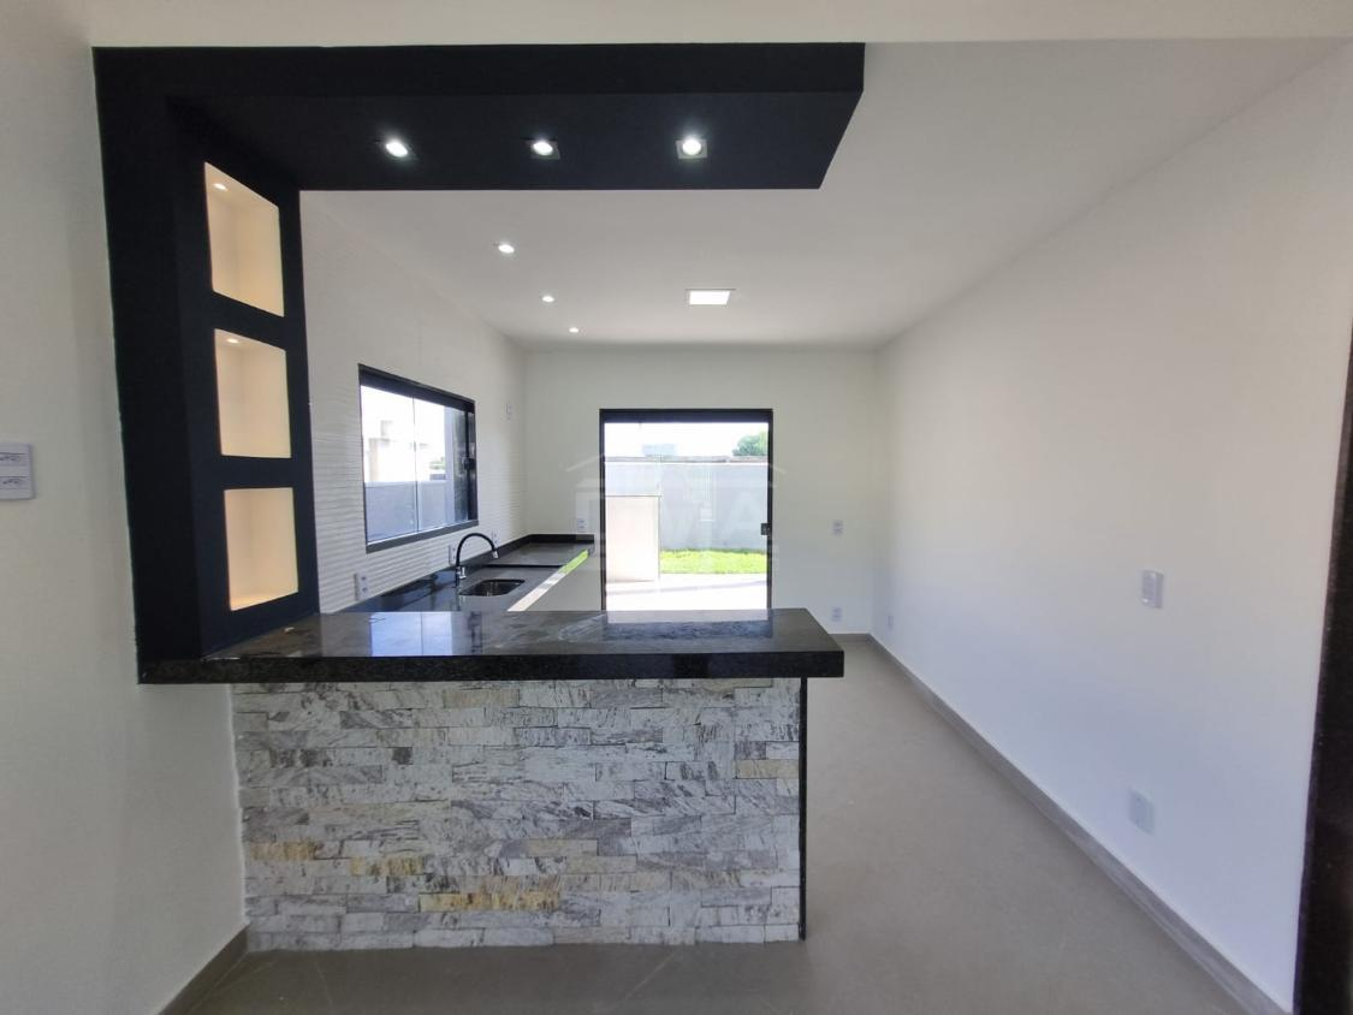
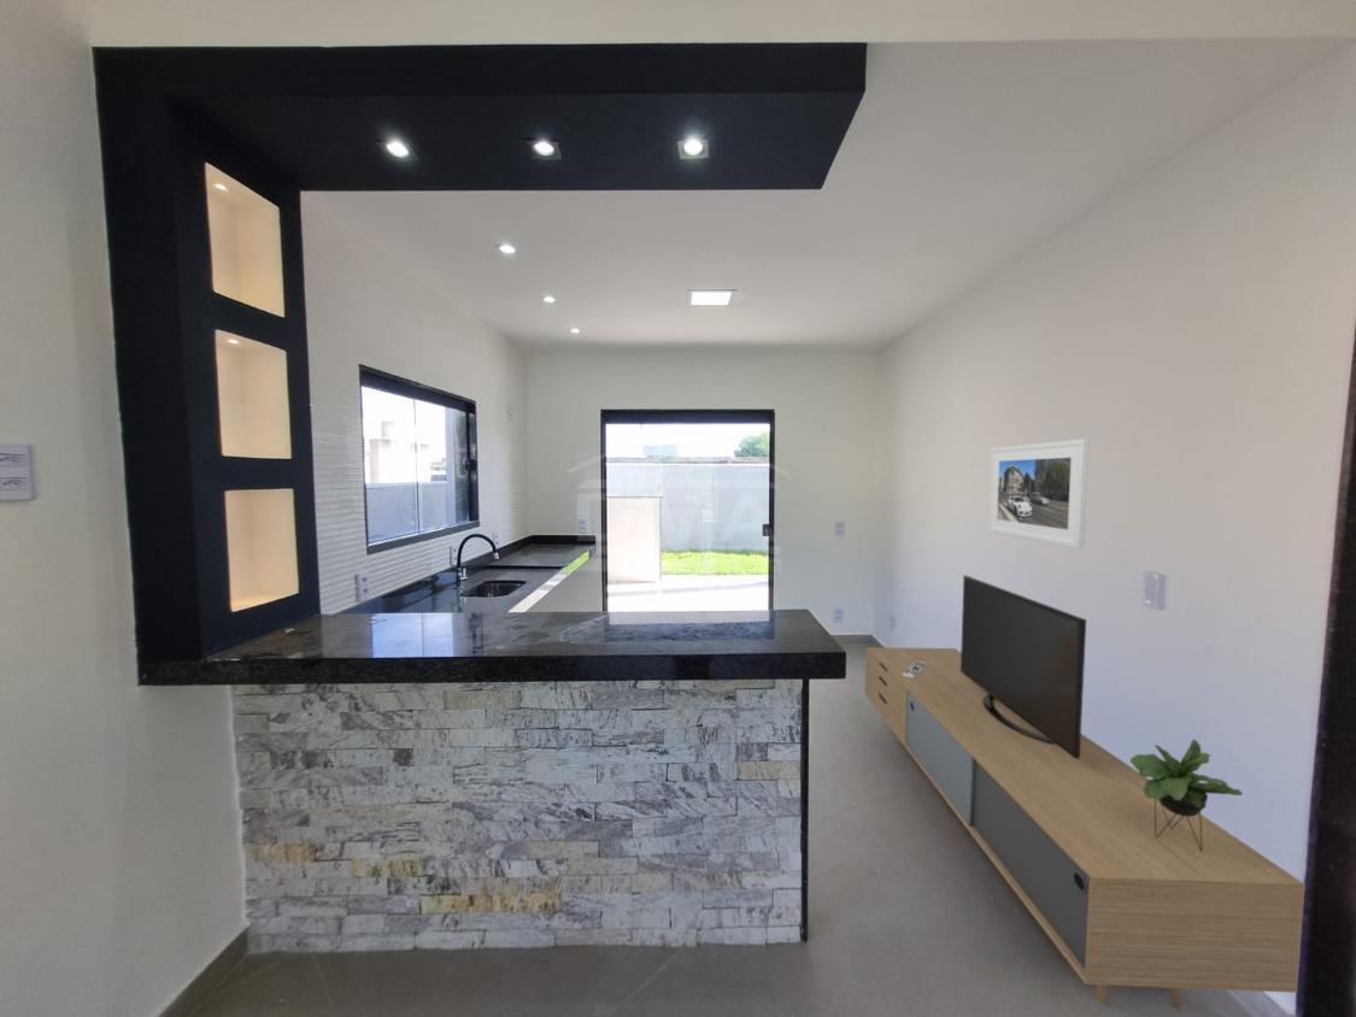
+ media console (999, 713)
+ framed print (1031, 492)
